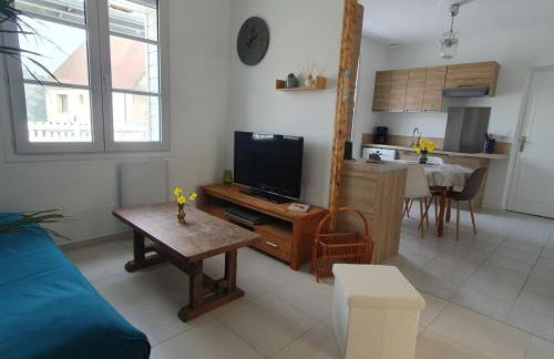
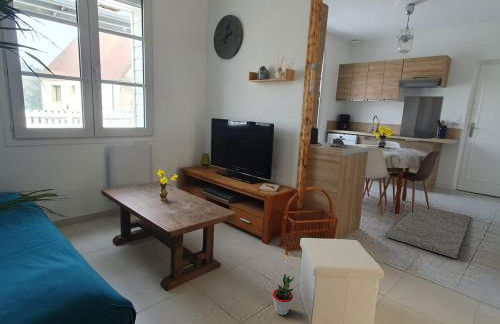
+ potted plant (283, 292)
+ rug (432, 225)
